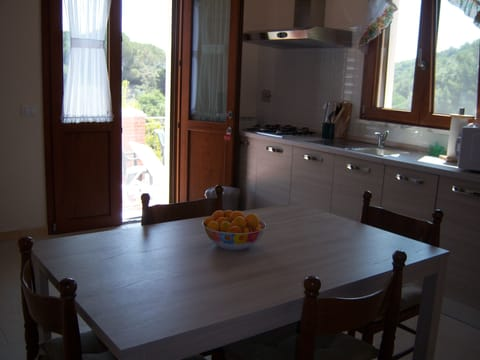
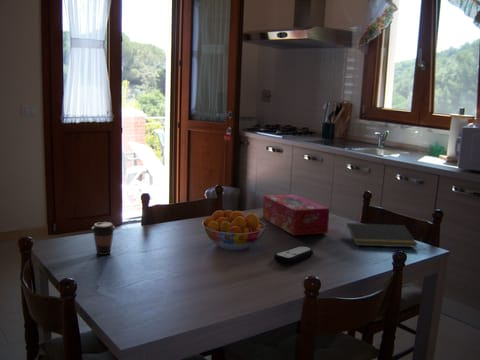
+ remote control (294, 254)
+ tissue box (294, 213)
+ coffee cup (103, 238)
+ notepad (381, 234)
